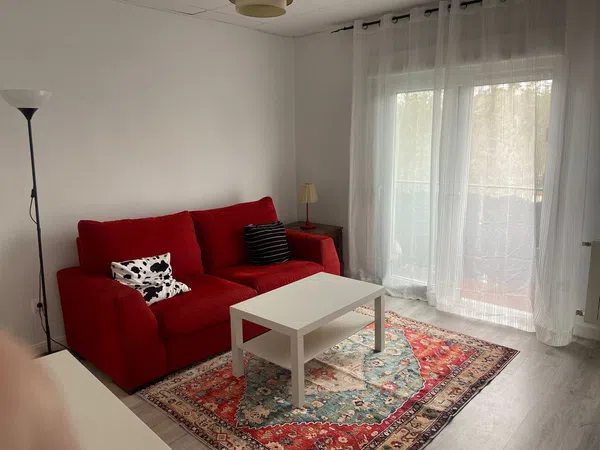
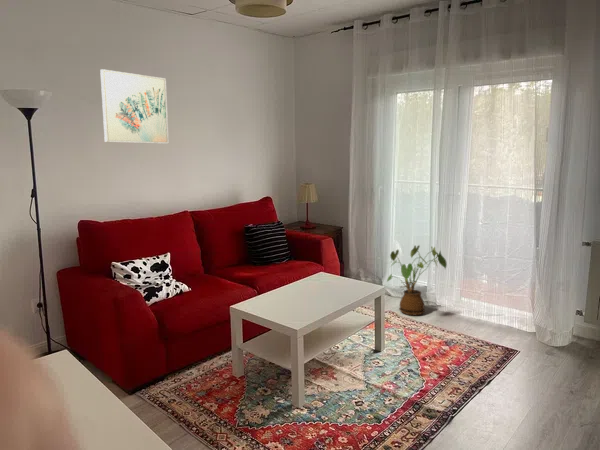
+ wall art (136, 108)
+ house plant (414, 280)
